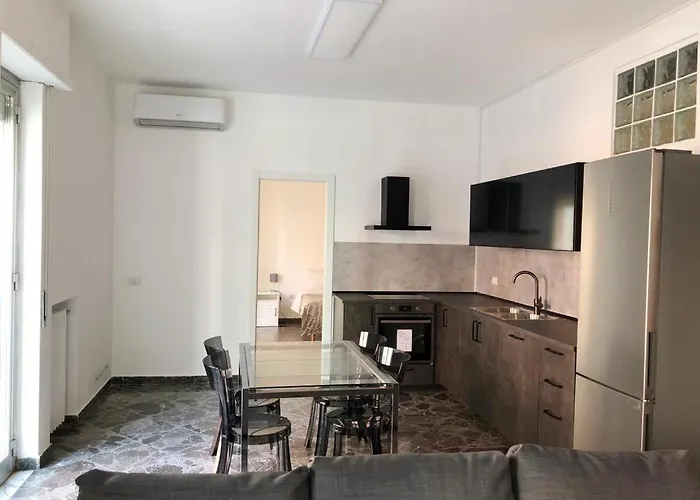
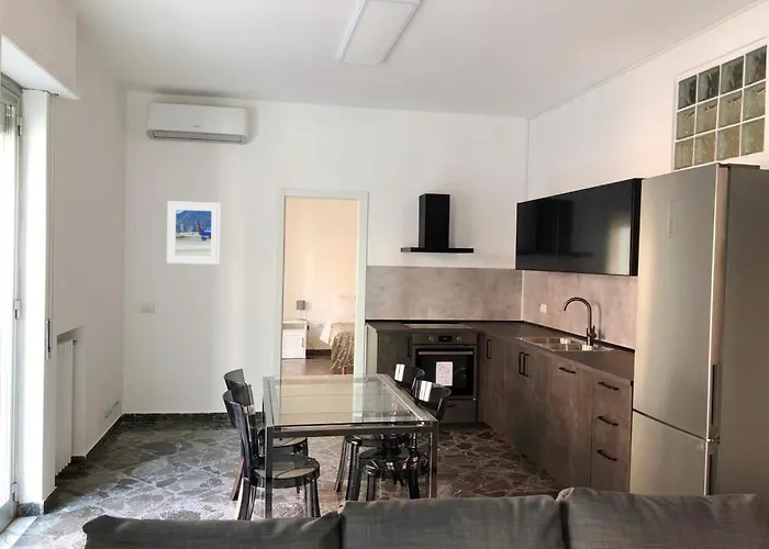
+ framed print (193, 233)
